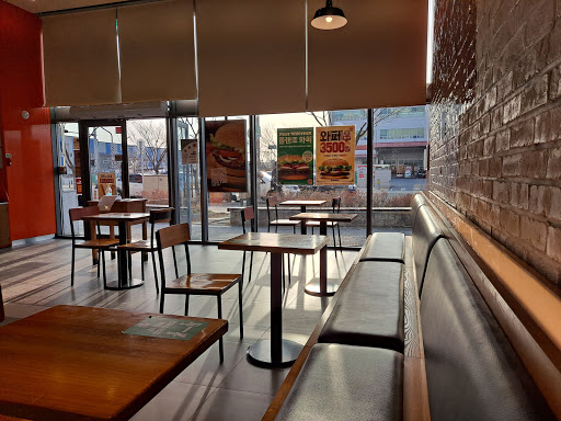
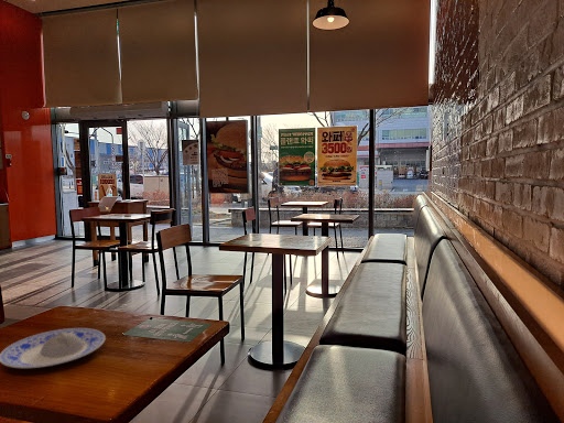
+ plate (55, 345)
